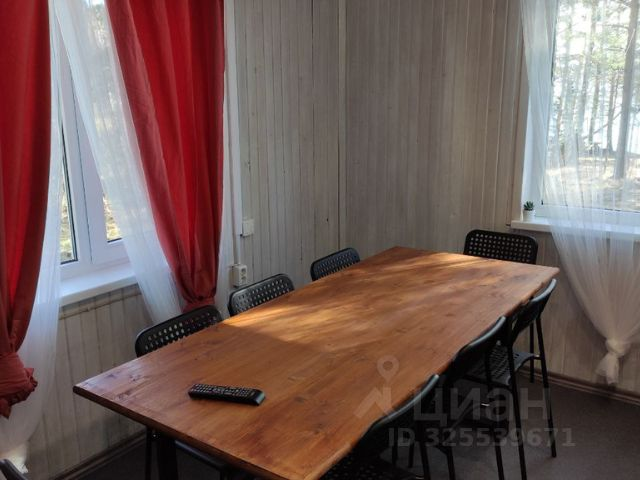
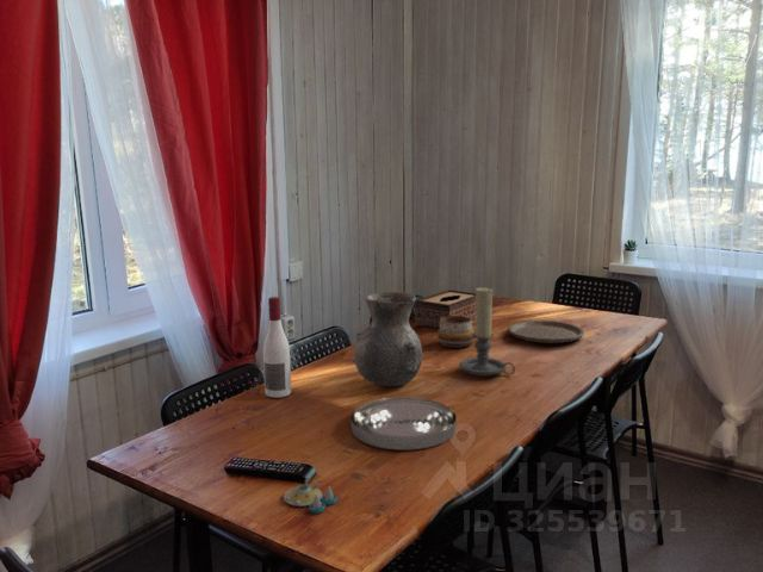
+ plate (403, 421)
+ candle holder (488, 330)
+ plate (545, 331)
+ tissue box (448, 309)
+ alcohol (275, 346)
+ salt and pepper shaker set (309, 491)
+ vase (387, 340)
+ decorative bowl (455, 331)
